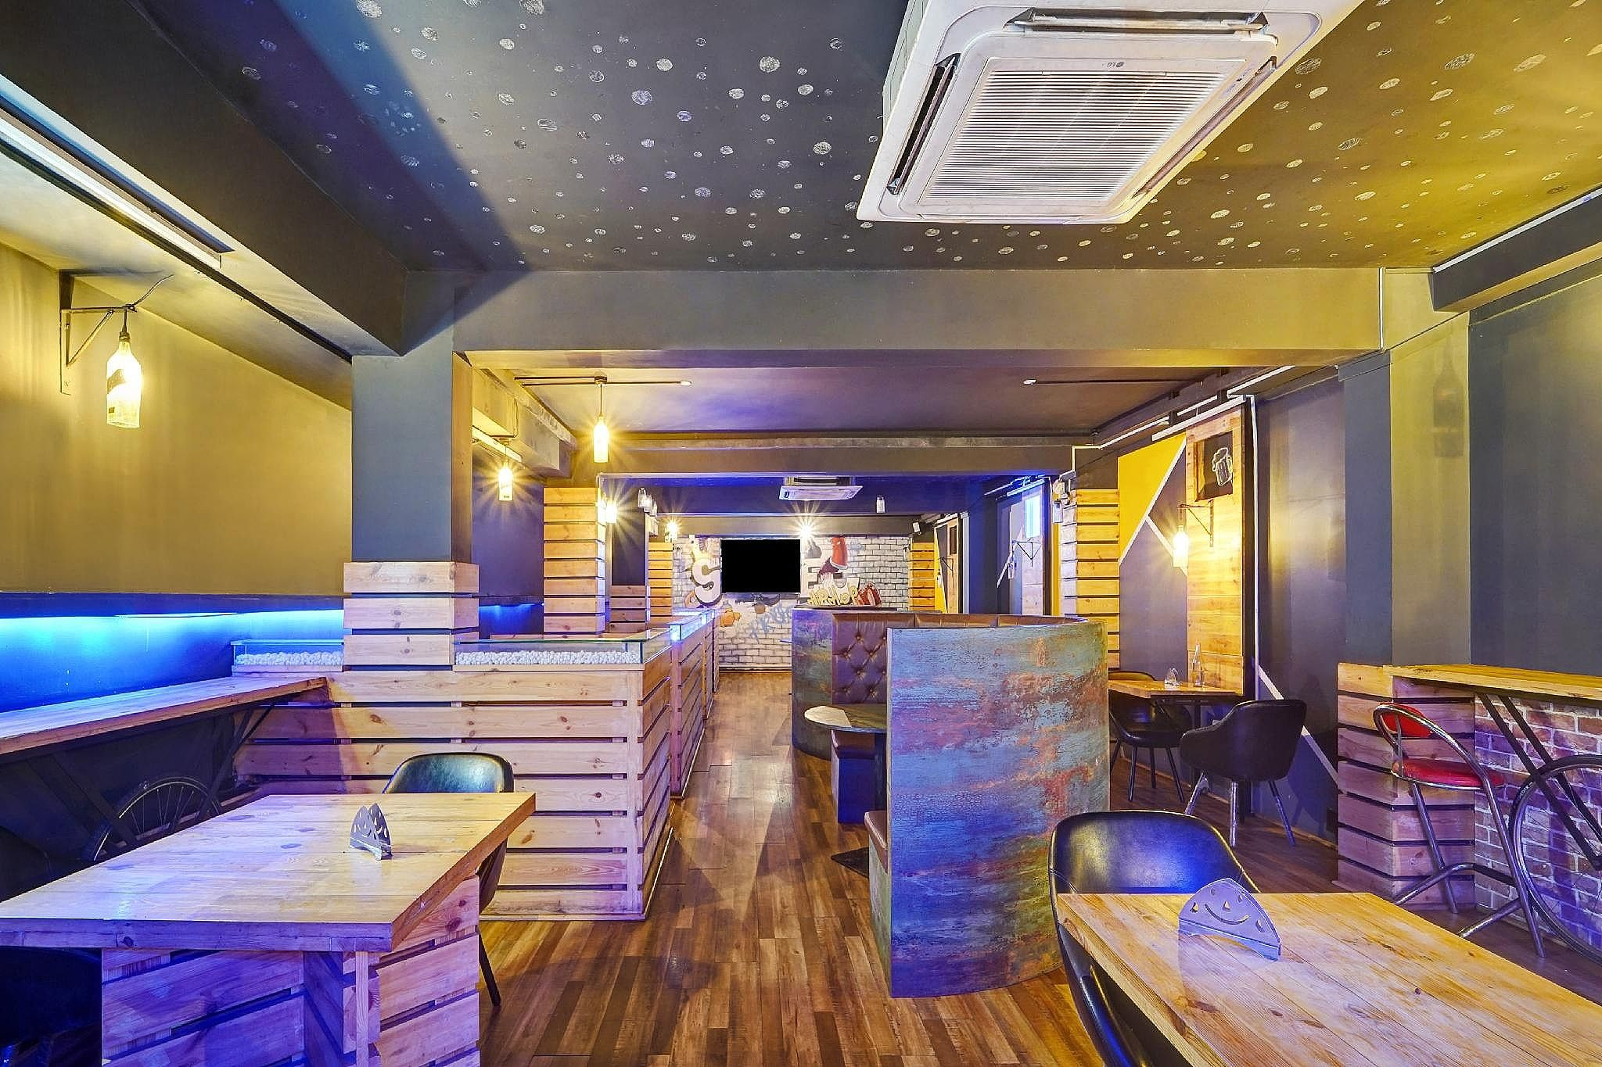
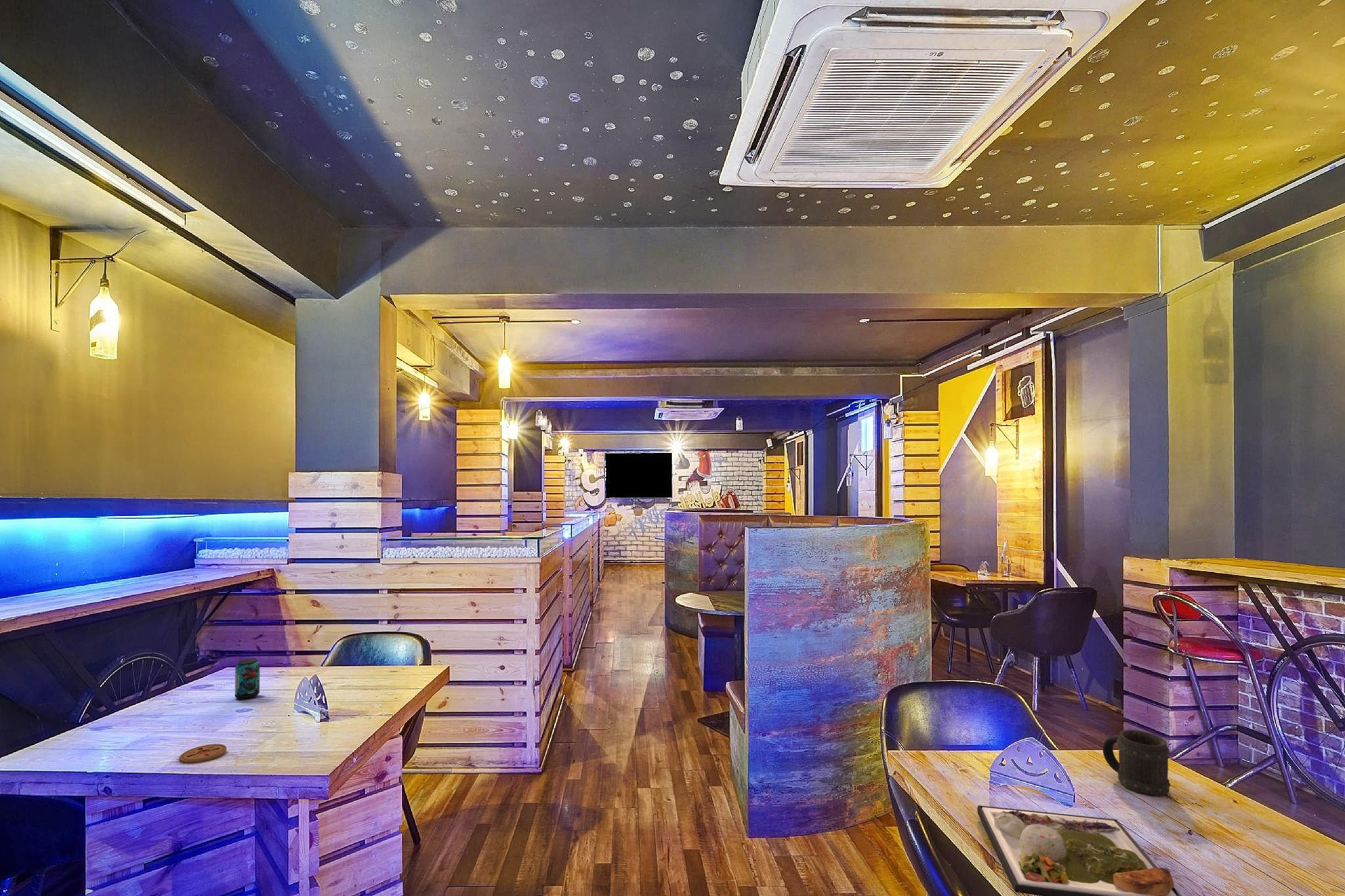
+ coaster (203, 753)
+ beverage can (247, 679)
+ dinner plate (1070, 847)
+ beer mug (1134, 758)
